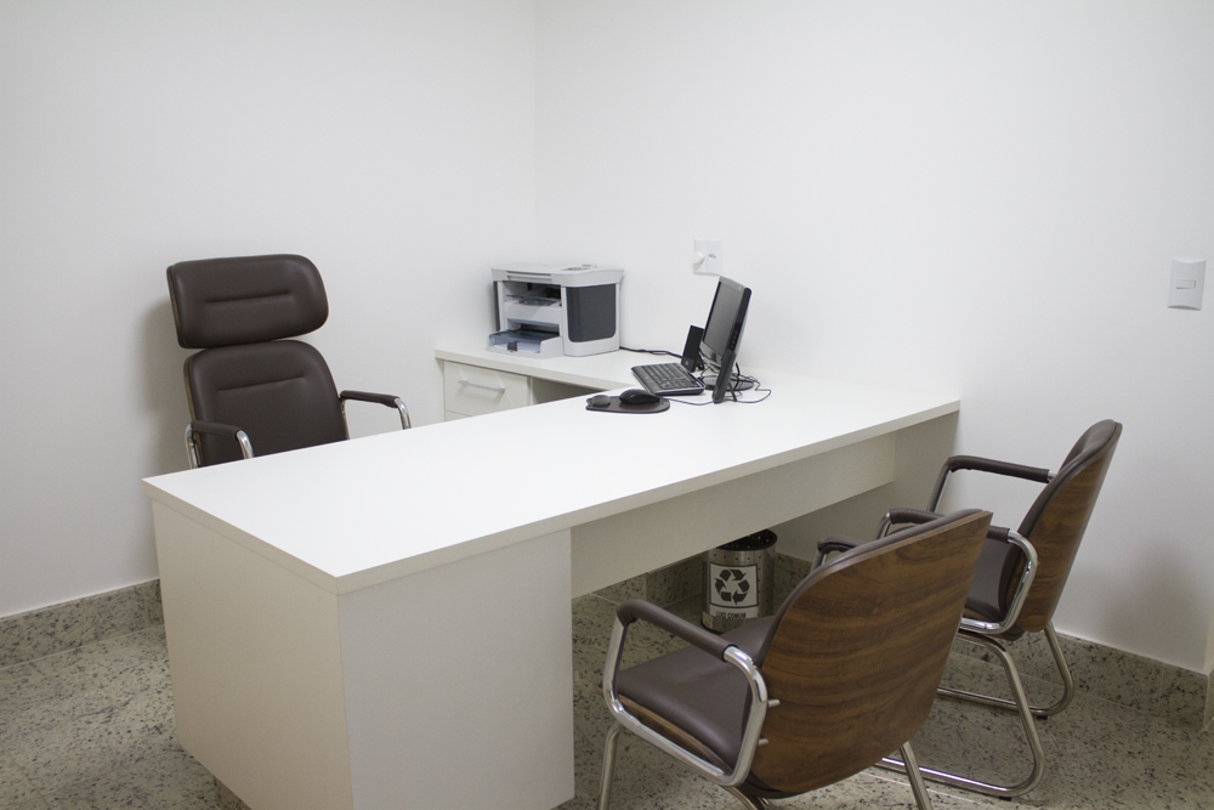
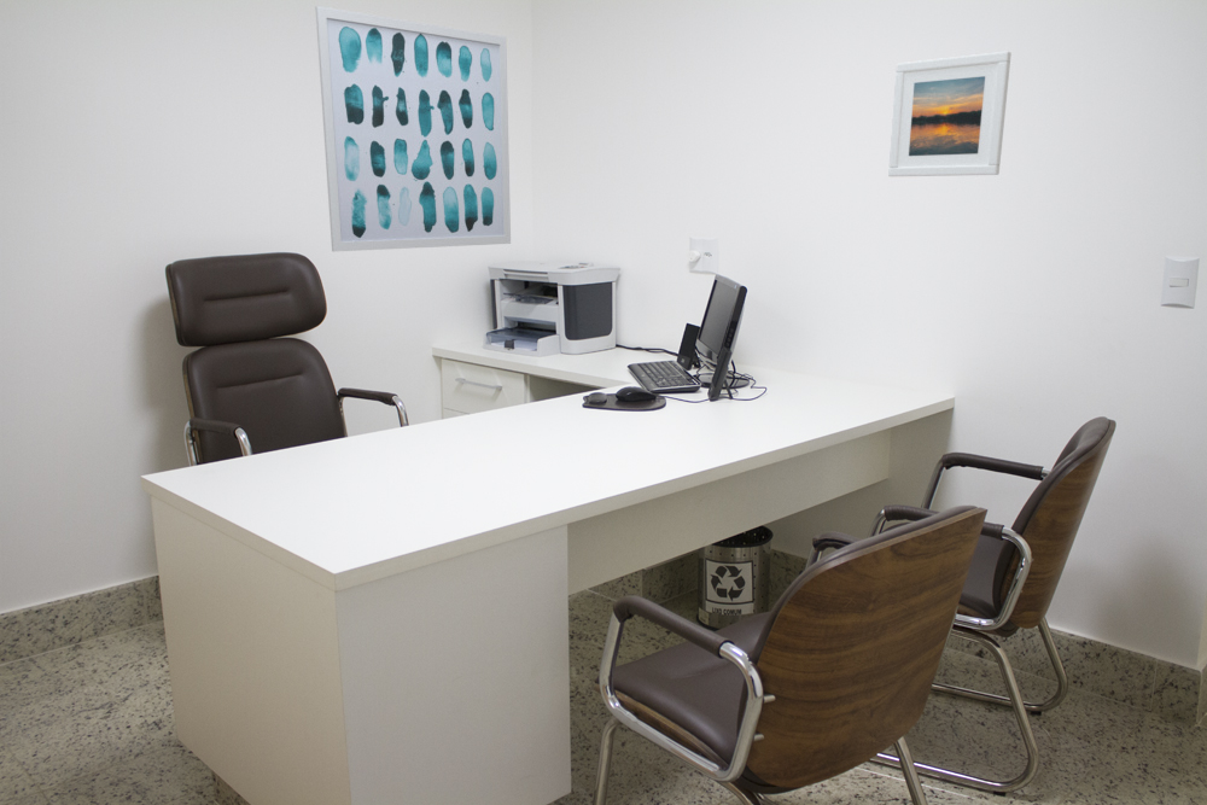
+ wall art (424, 138)
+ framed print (946, 117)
